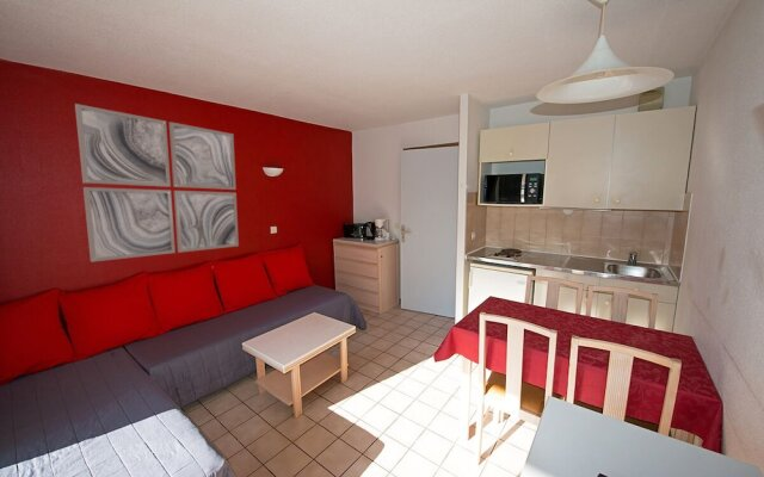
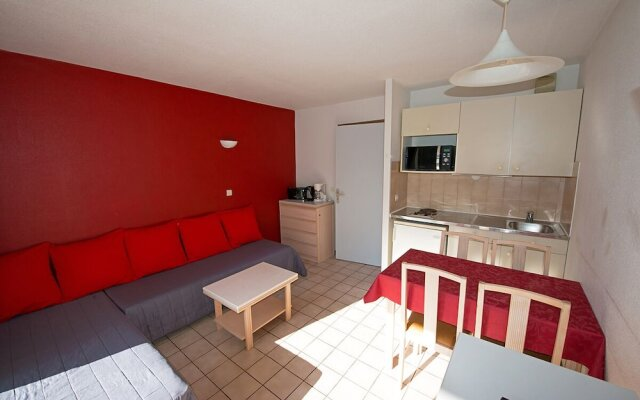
- wall art (173, 186)
